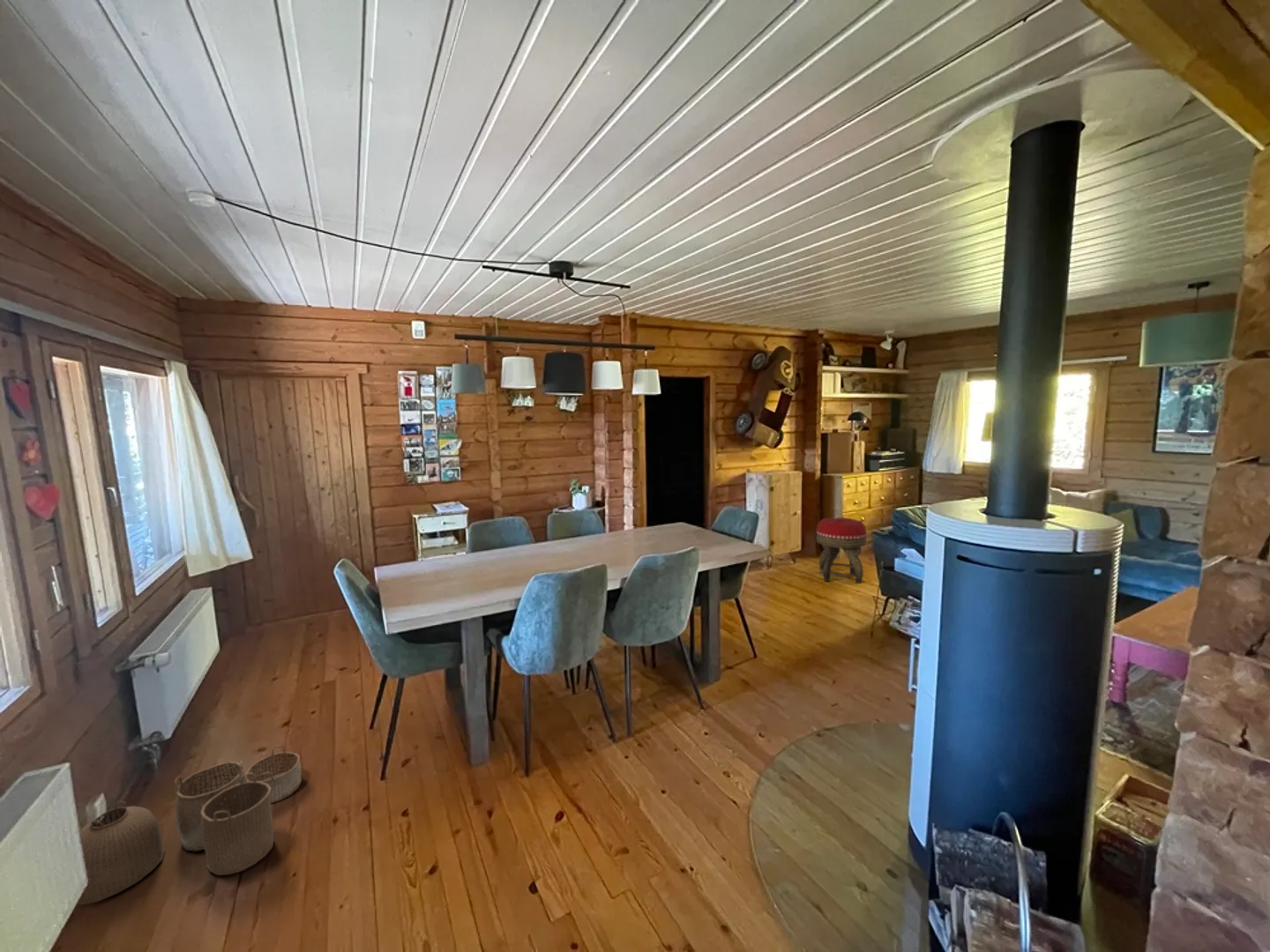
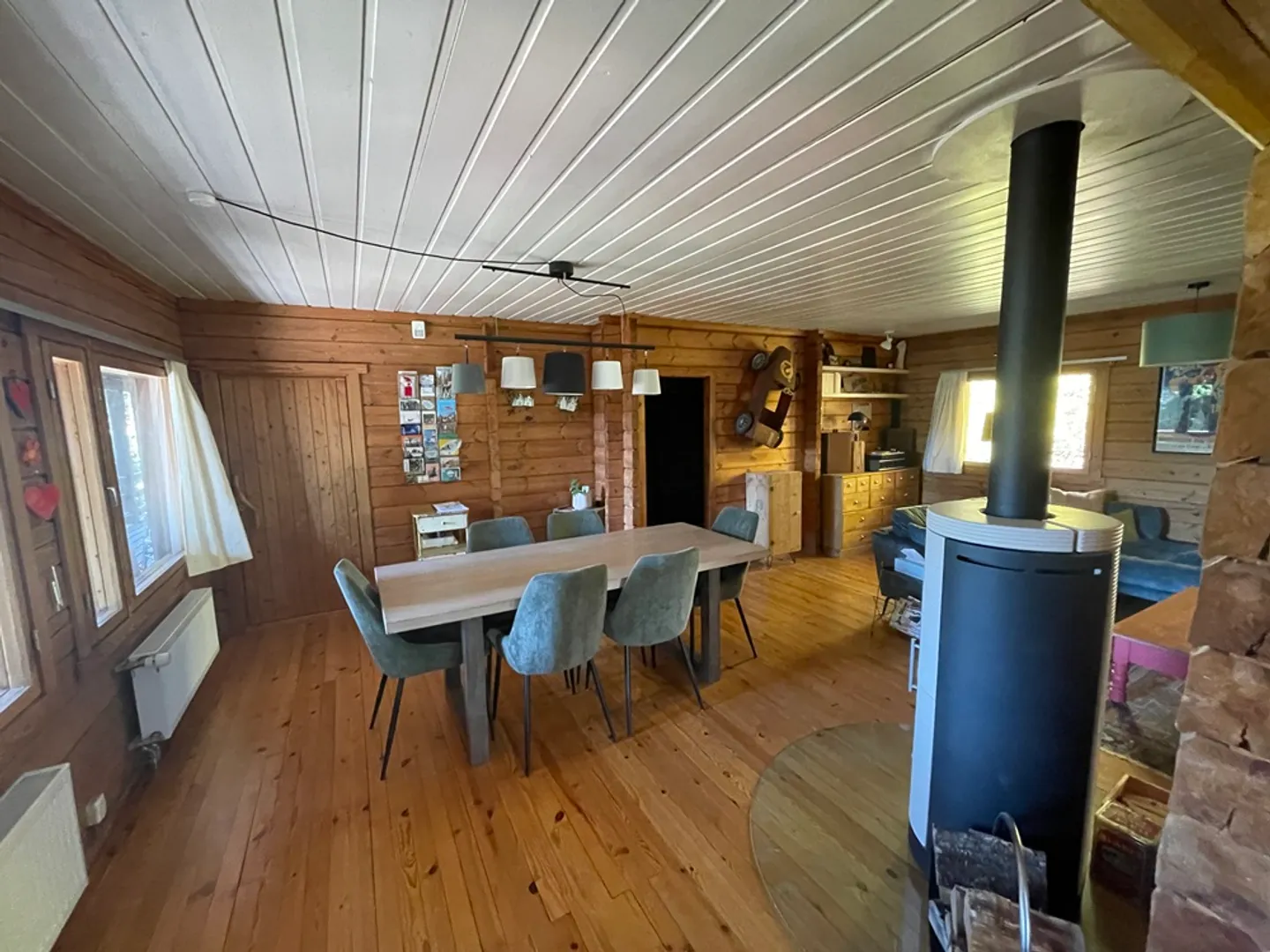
- footstool (840, 547)
- woven basket (191, 807)
